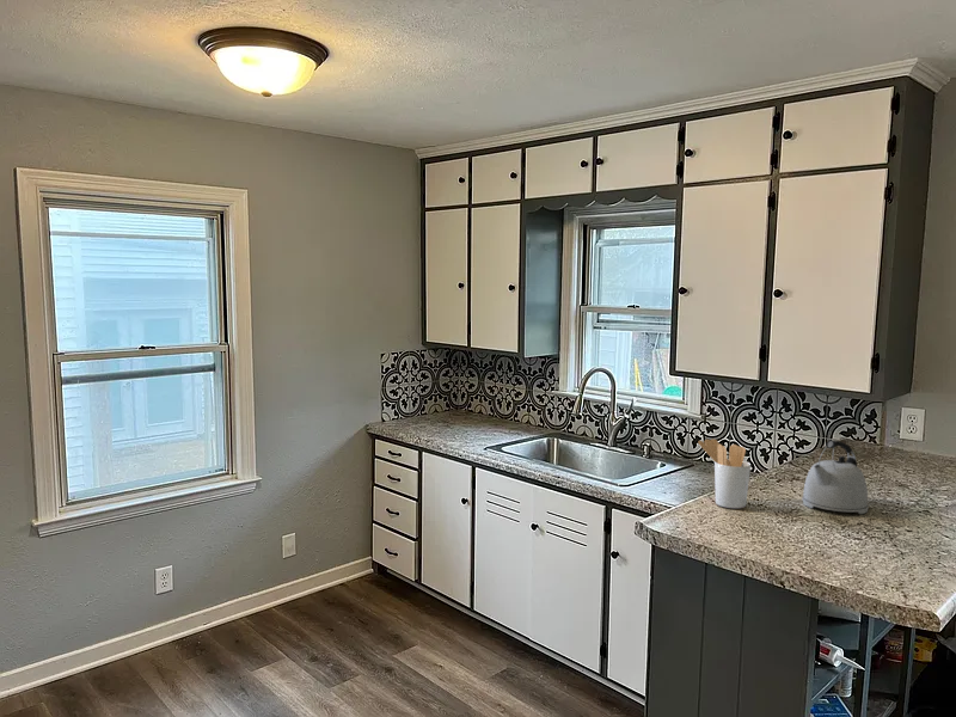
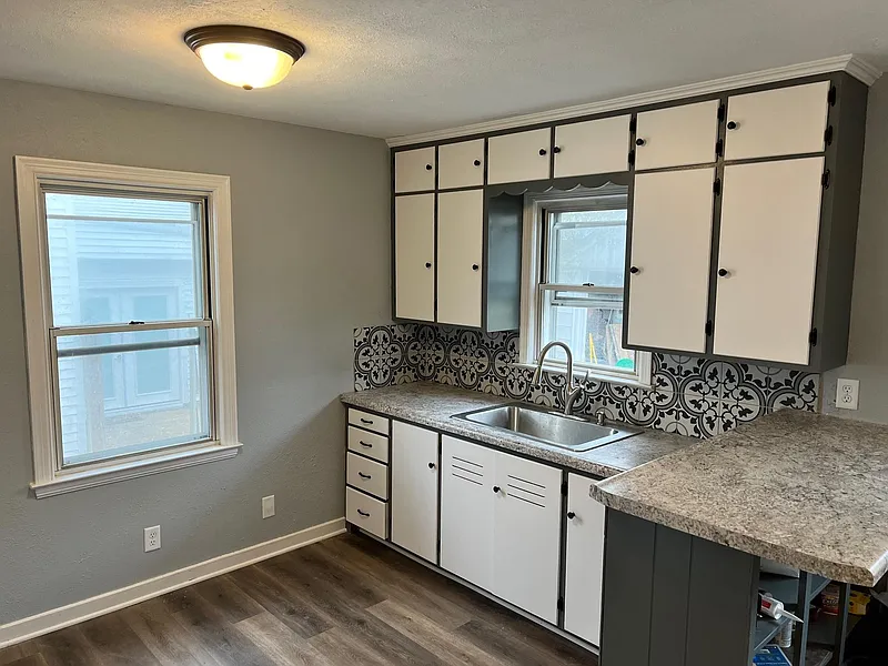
- utensil holder (723, 471)
- kettle (835, 472)
